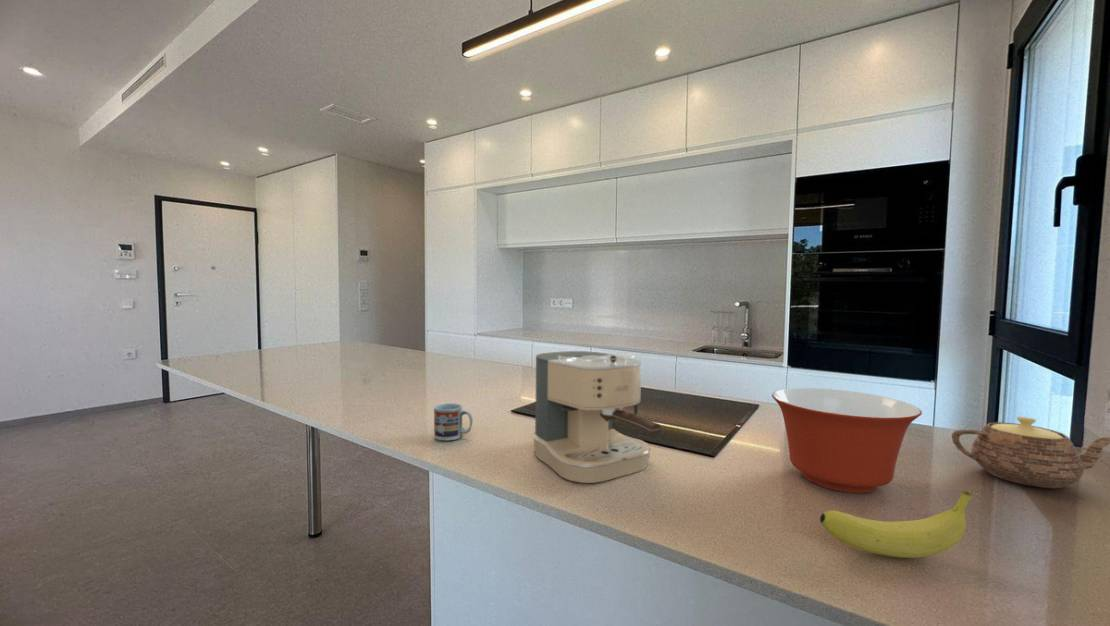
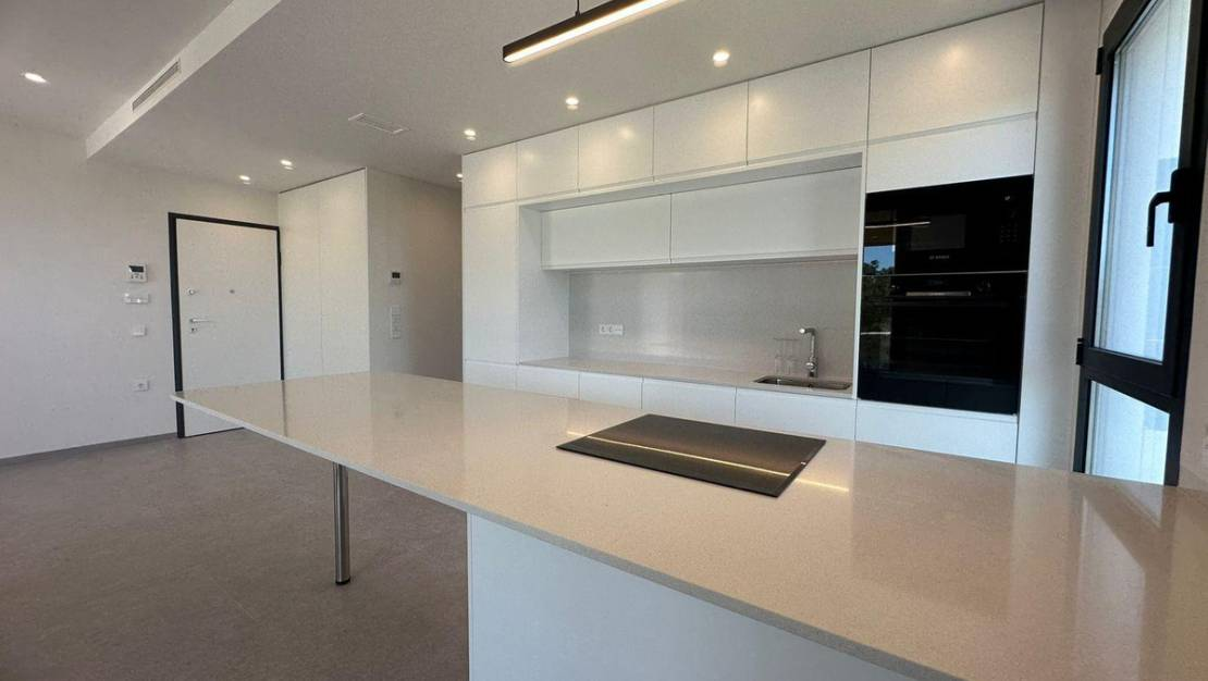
- coffee maker (597, 408)
- fruit (893, 522)
- teapot (1030, 448)
- cup (453, 421)
- mixing bowl (840, 440)
